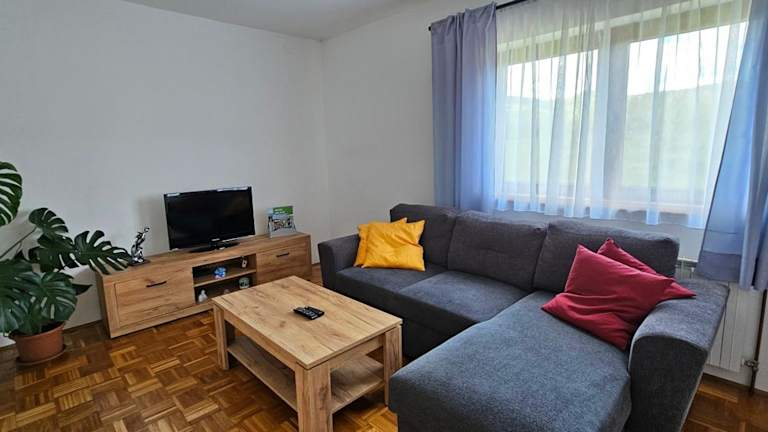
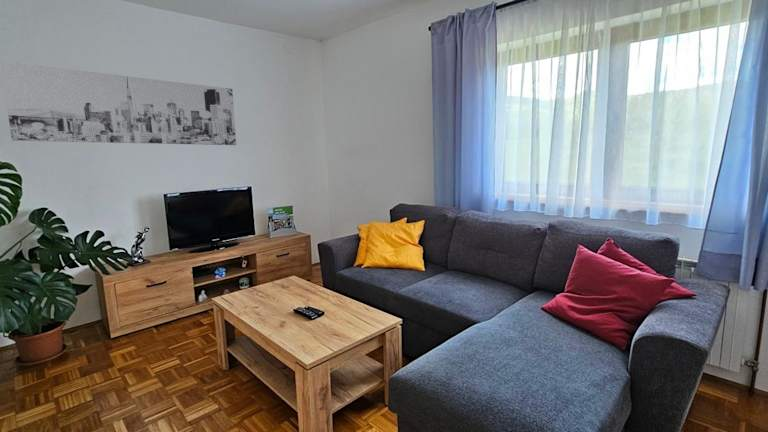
+ wall art (139, 110)
